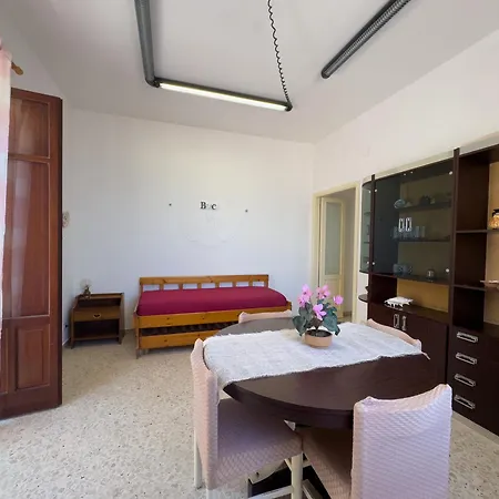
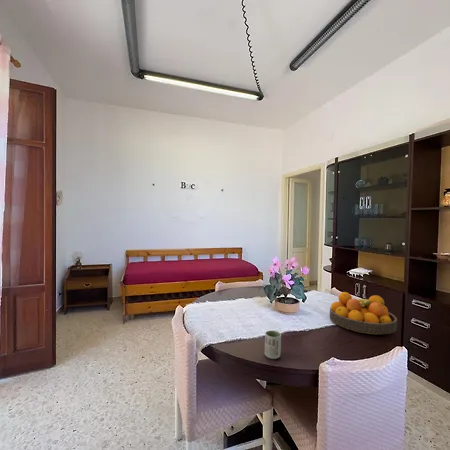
+ cup (272, 344)
+ fruit bowl (361, 308)
